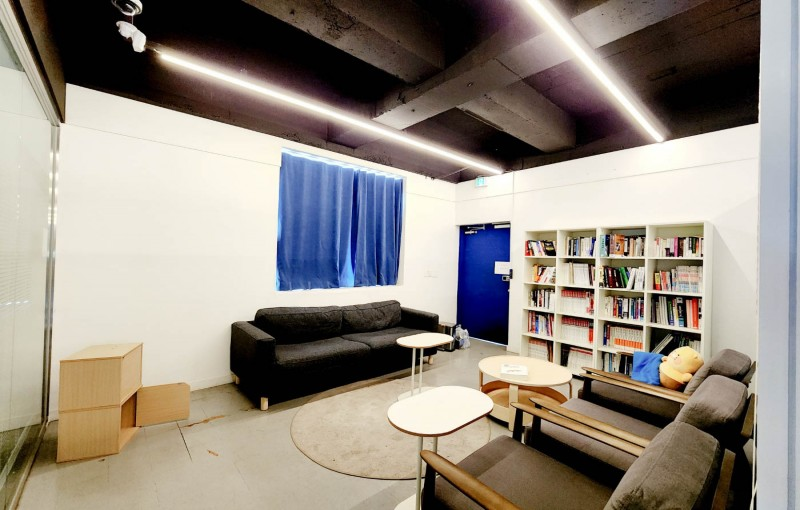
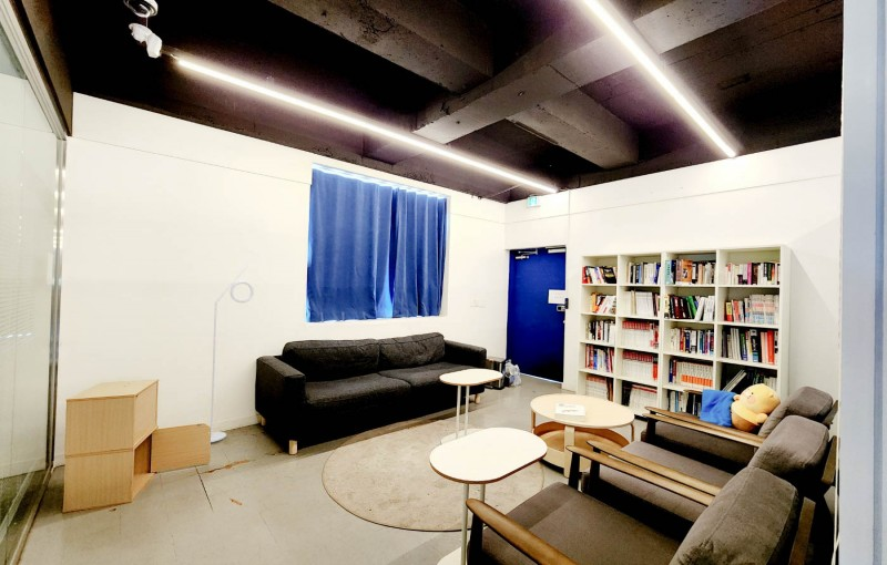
+ floor lamp (214, 350)
